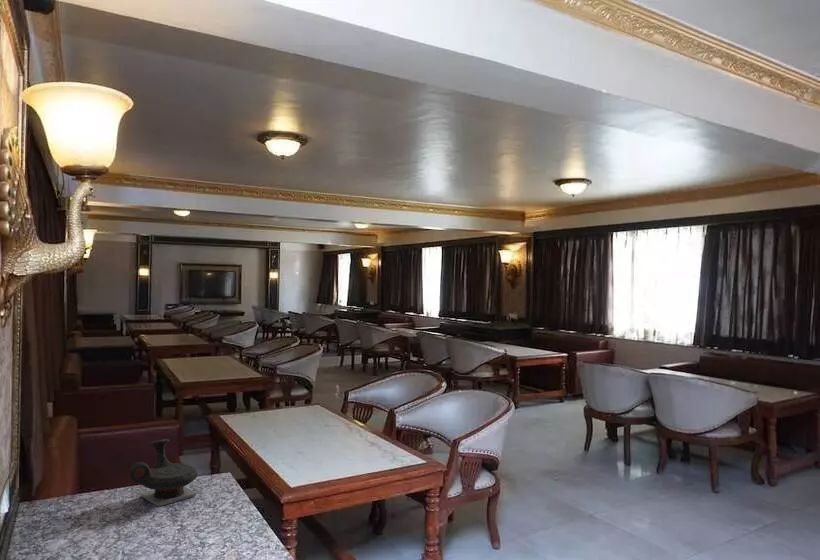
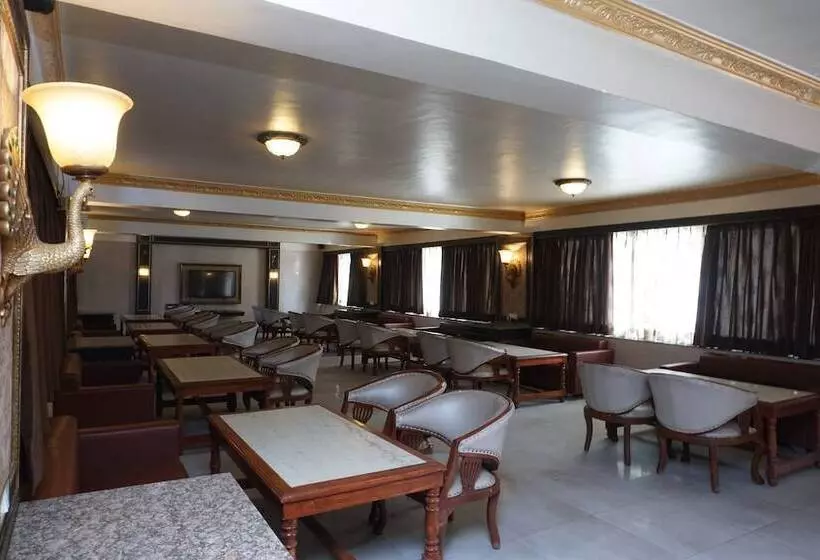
- teapot (160, 470)
